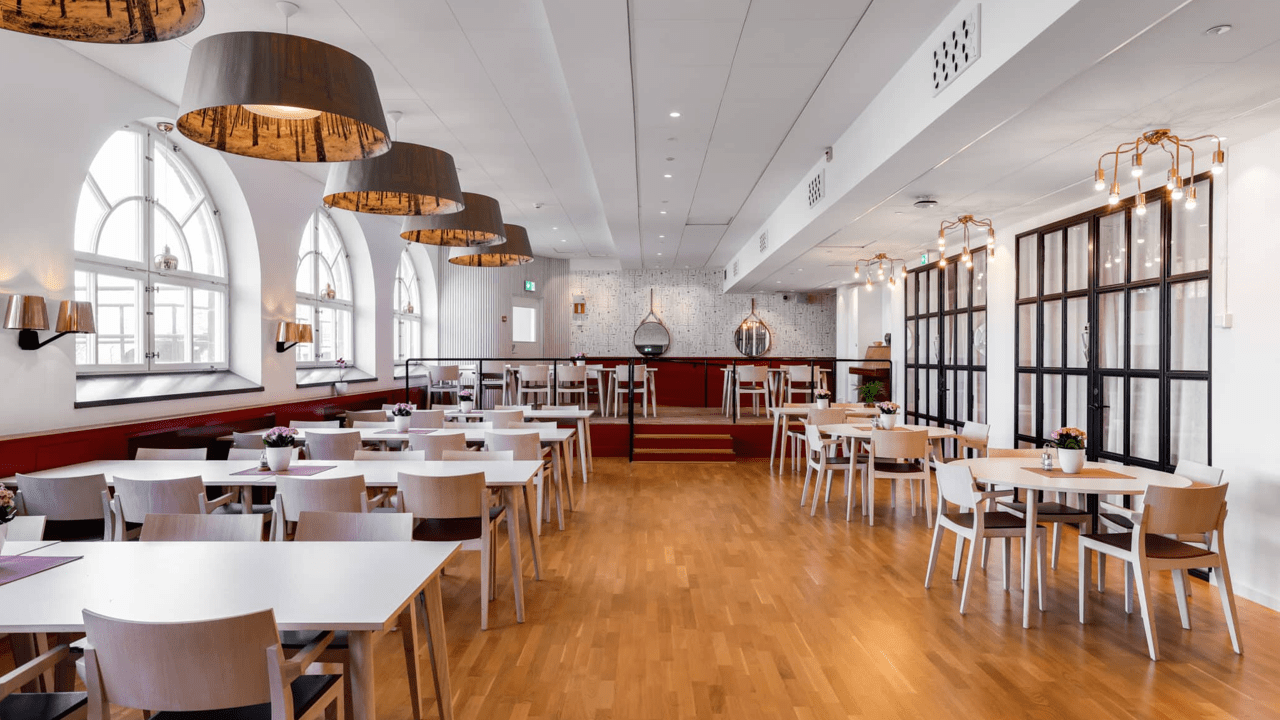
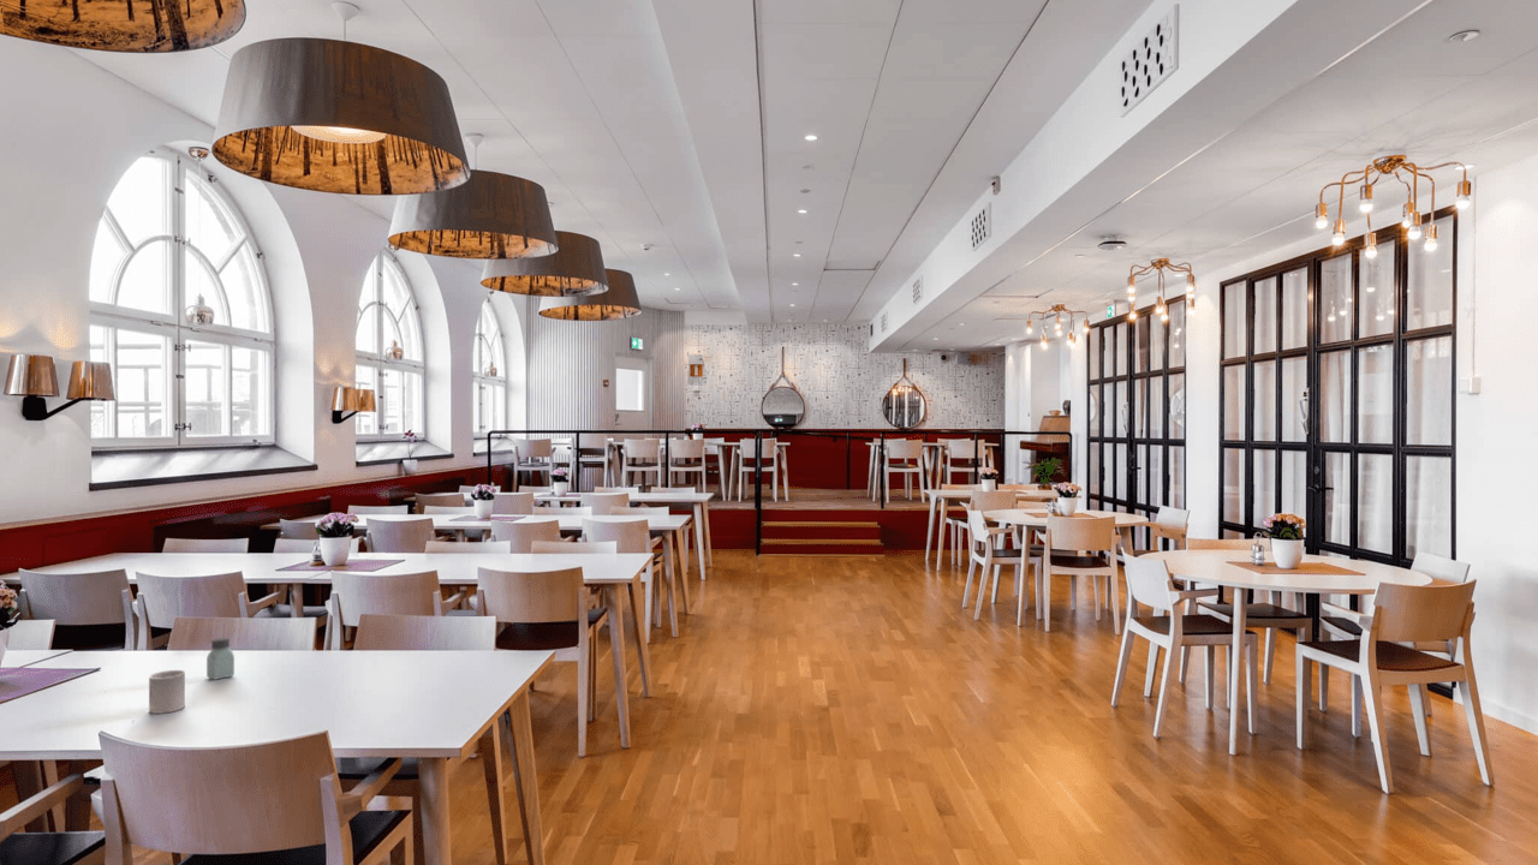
+ saltshaker (220, 657)
+ cup (169, 690)
